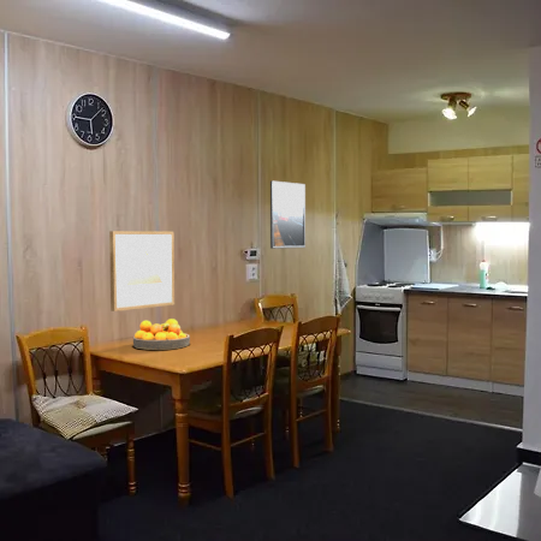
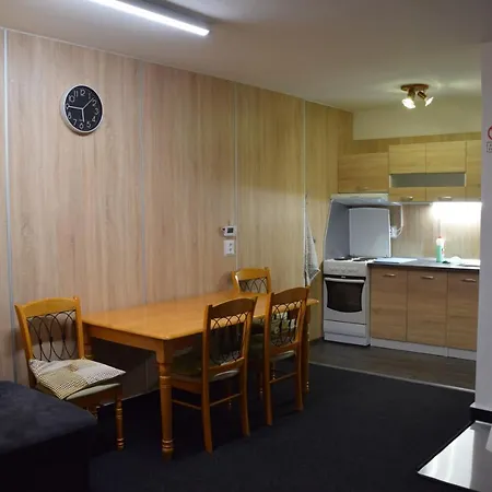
- wall art (143, 269)
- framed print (287, 215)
- fruit bowl (161, 332)
